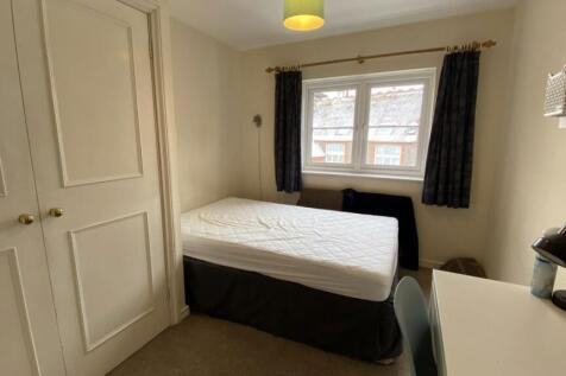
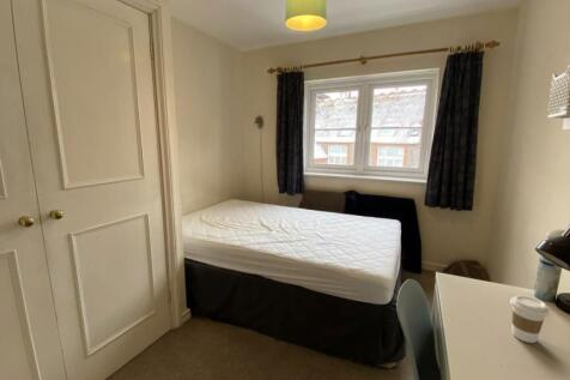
+ coffee cup (527, 319)
